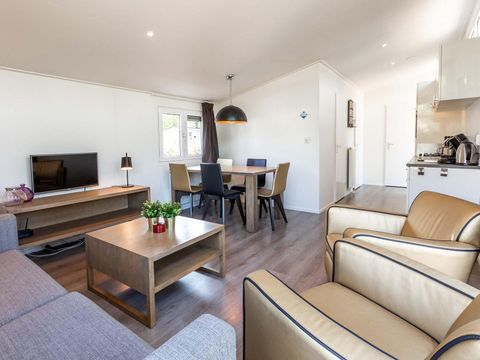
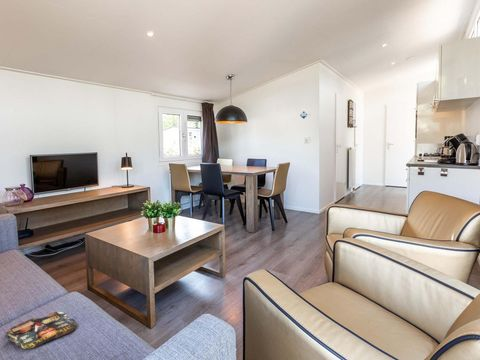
+ magazine (43, 326)
